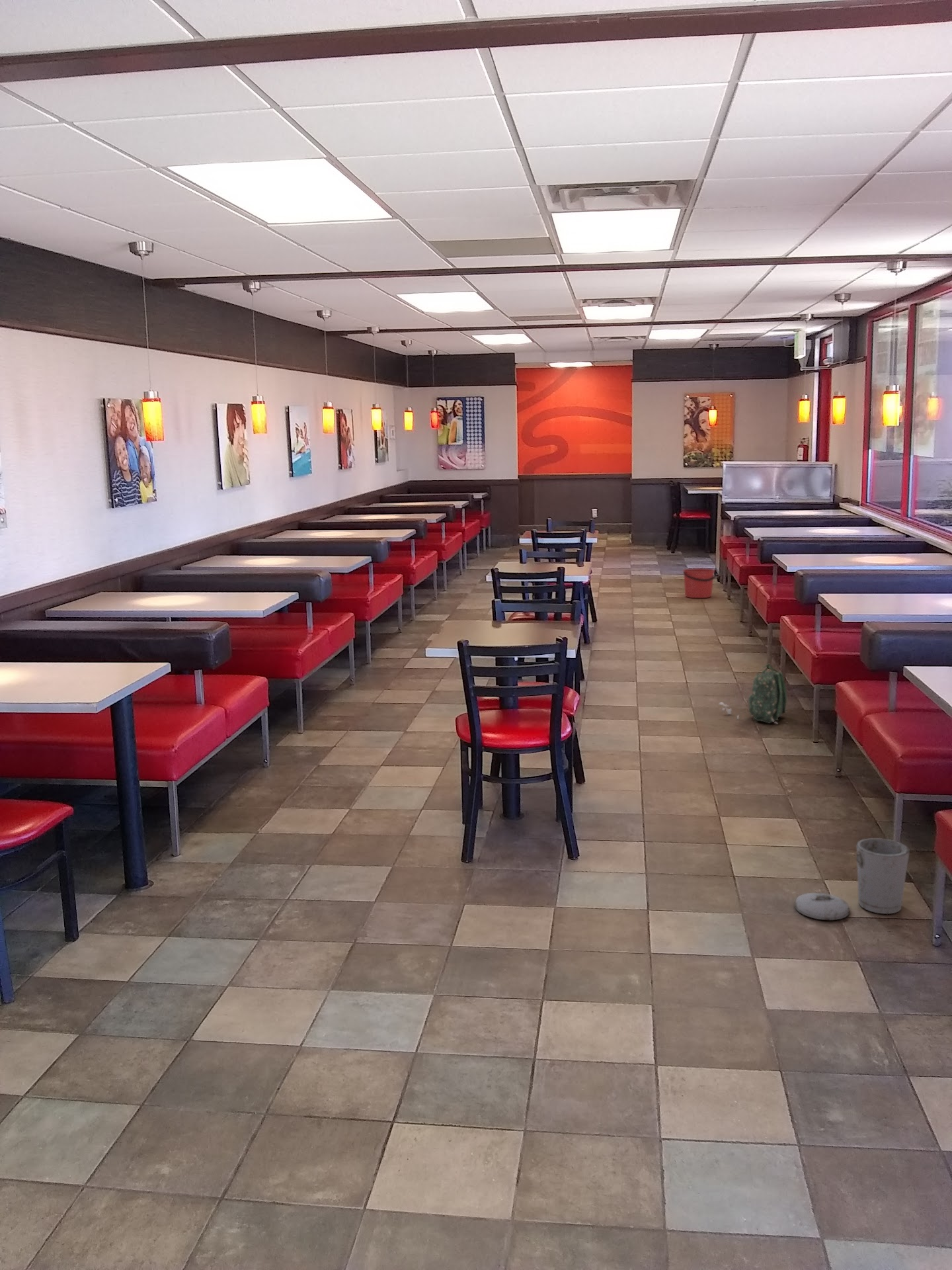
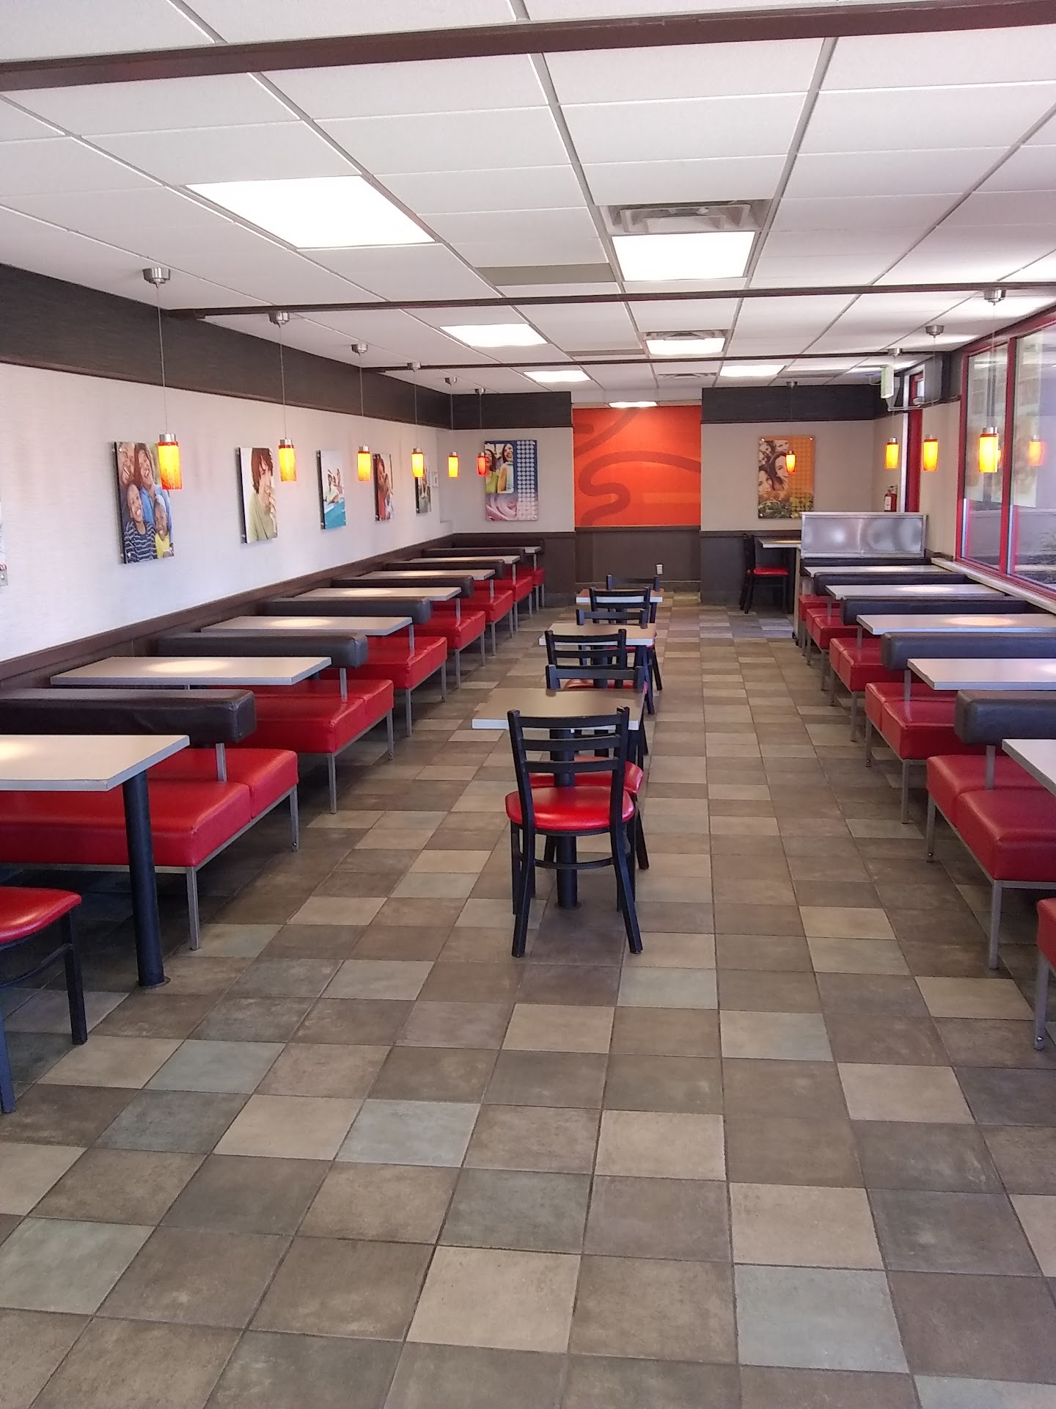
- bucket (698, 583)
- trash can (857, 878)
- backpack (758, 692)
